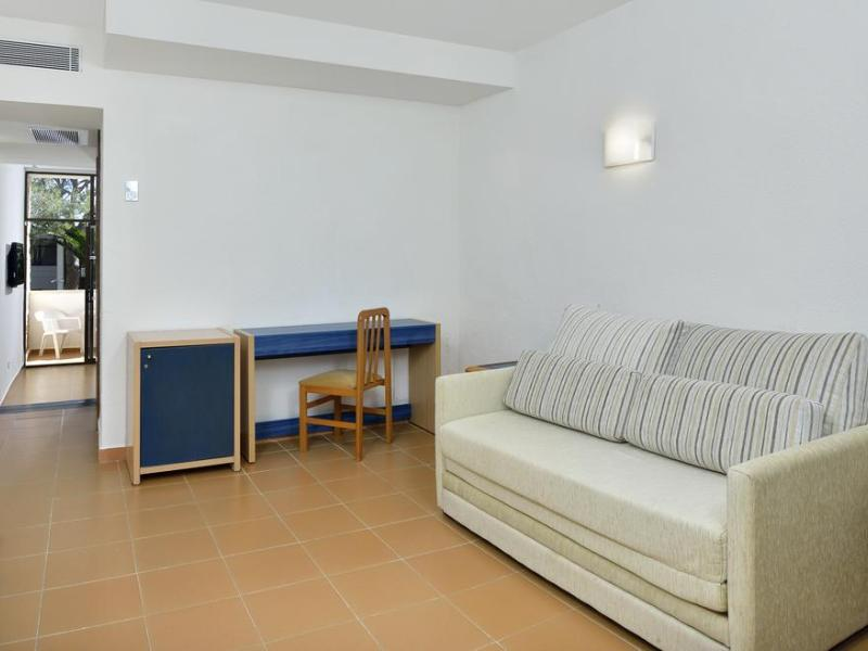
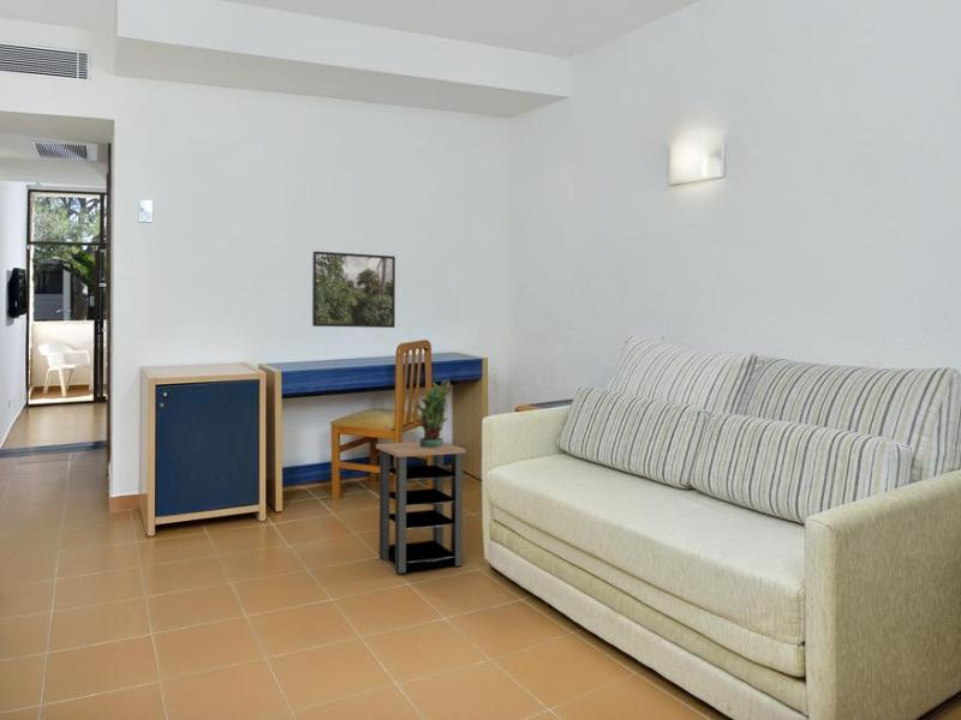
+ potted plant (434, 412)
+ side table (419, 503)
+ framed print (354, 290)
